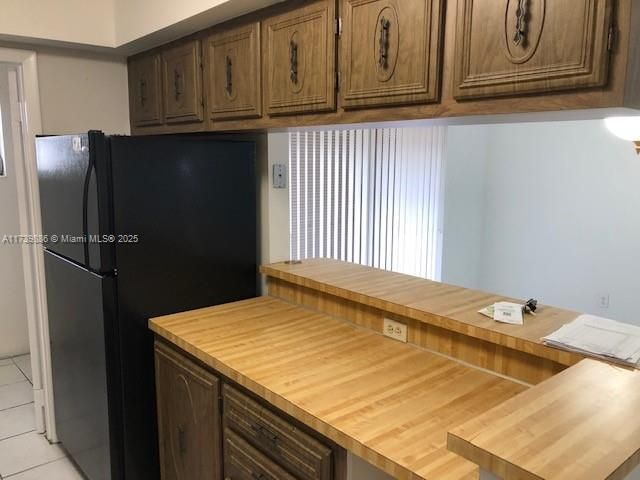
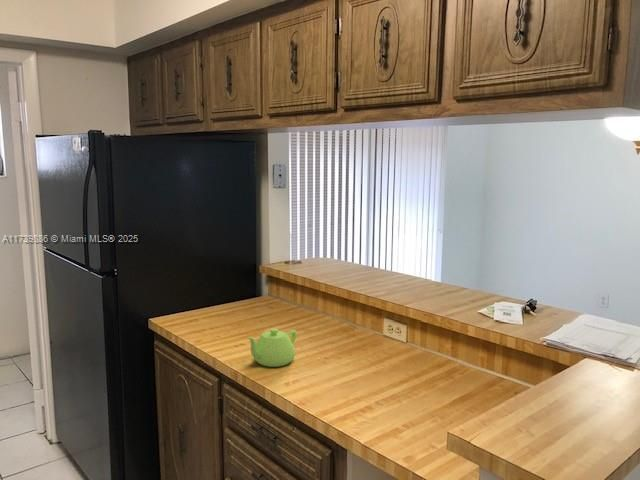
+ teapot (272, 345)
